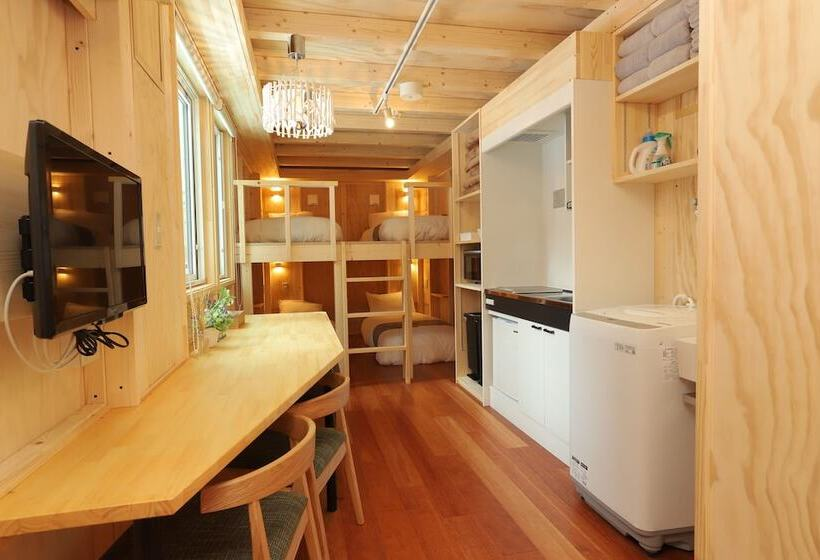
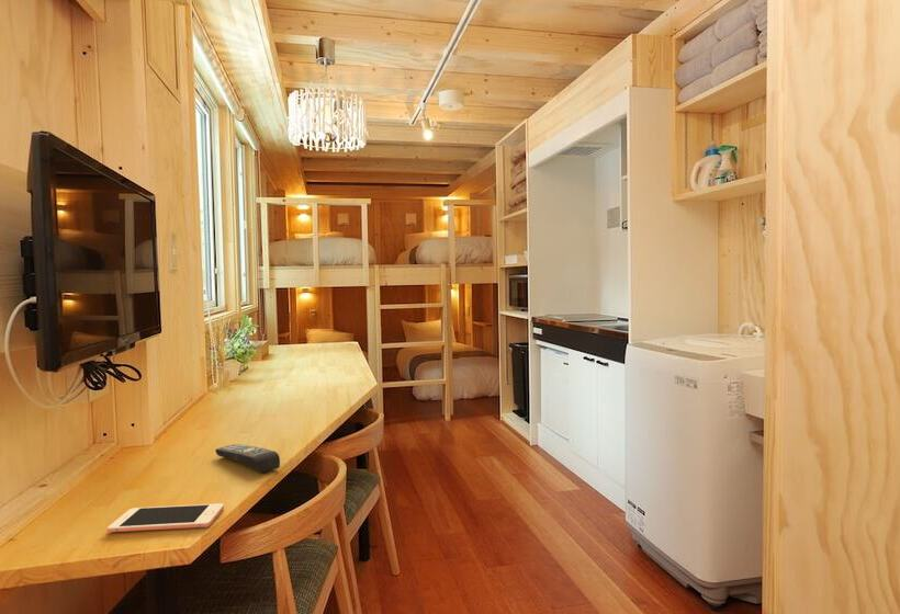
+ cell phone (168, 516)
+ remote control (247, 454)
